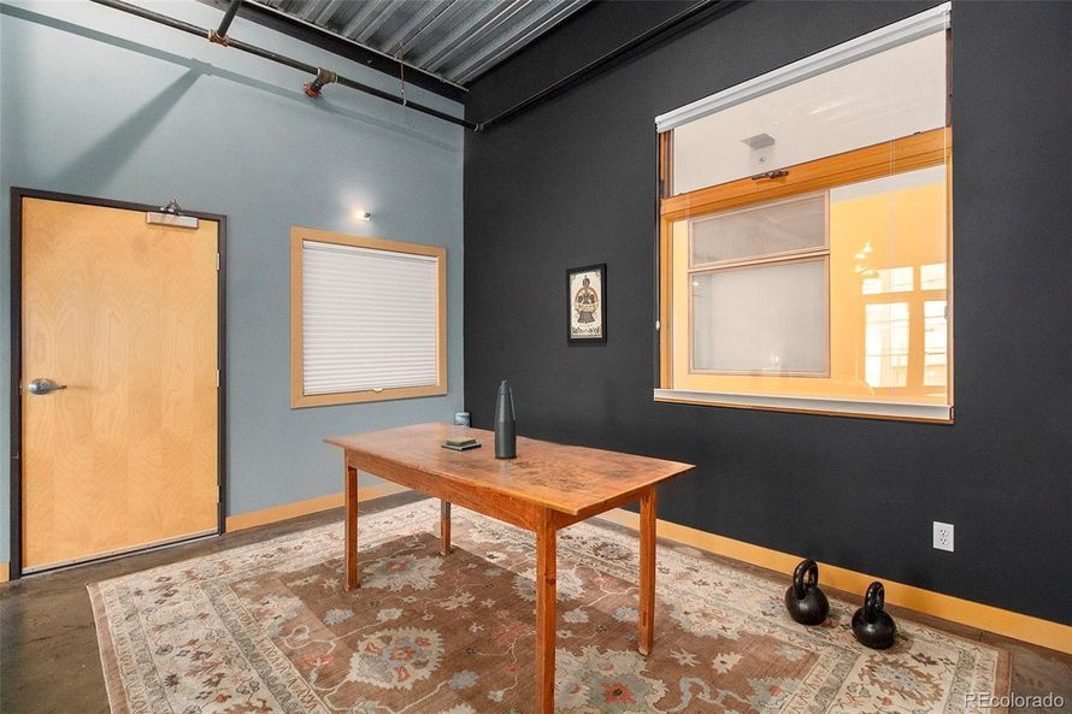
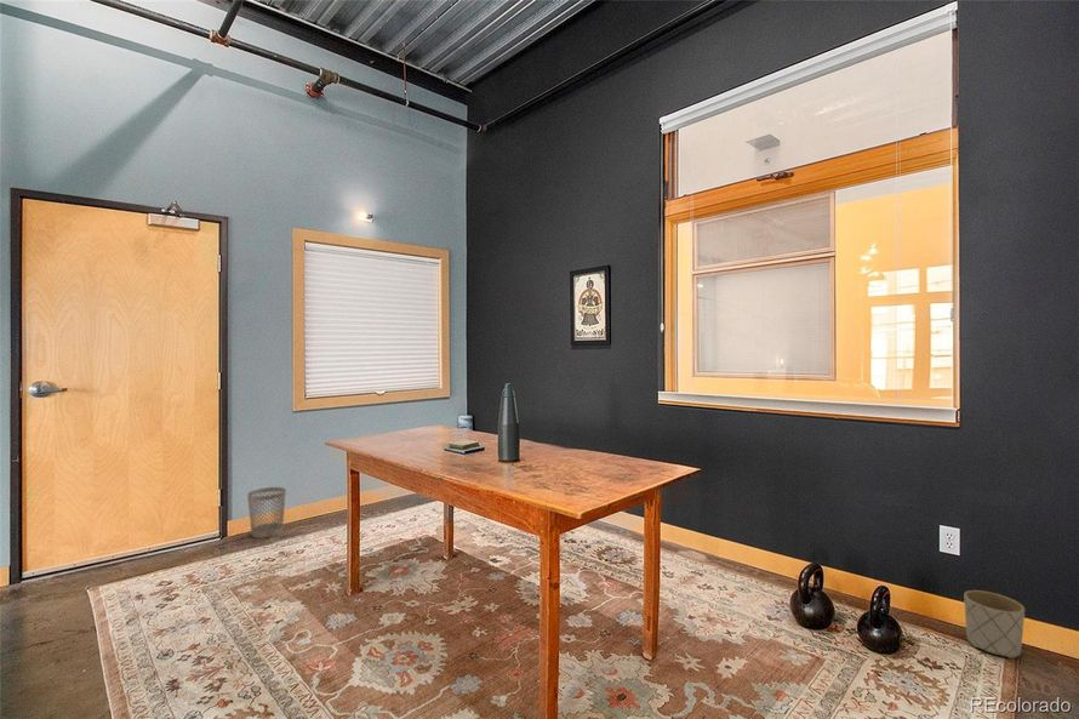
+ planter (993, 623)
+ wastebasket (267, 512)
